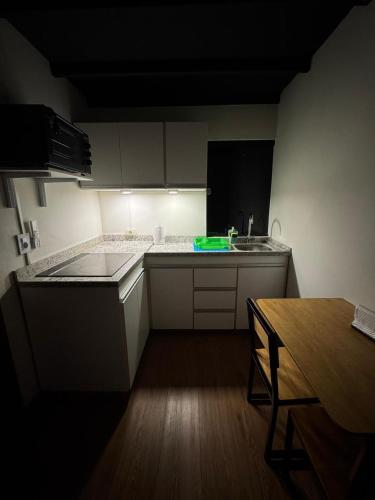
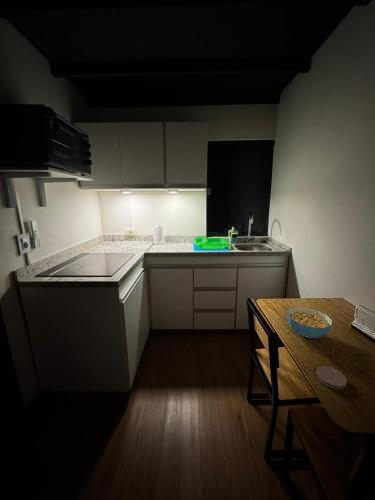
+ coaster (330, 376)
+ cereal bowl (307, 325)
